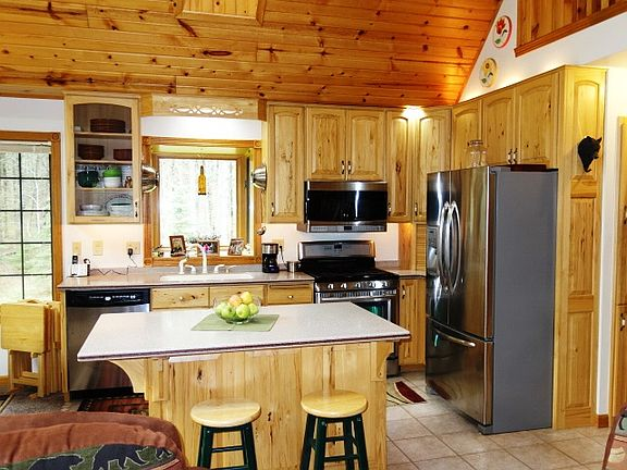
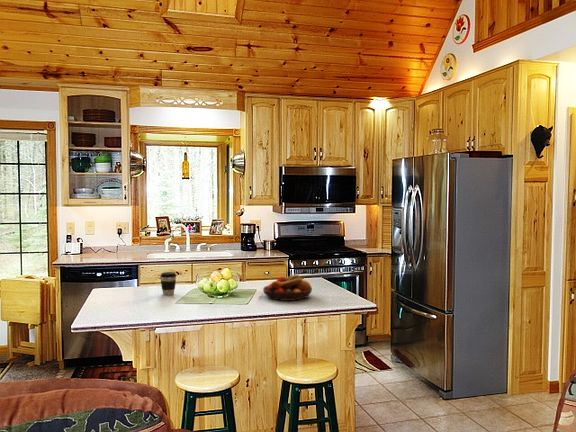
+ coffee cup (168, 284)
+ fruit bowl (287, 285)
